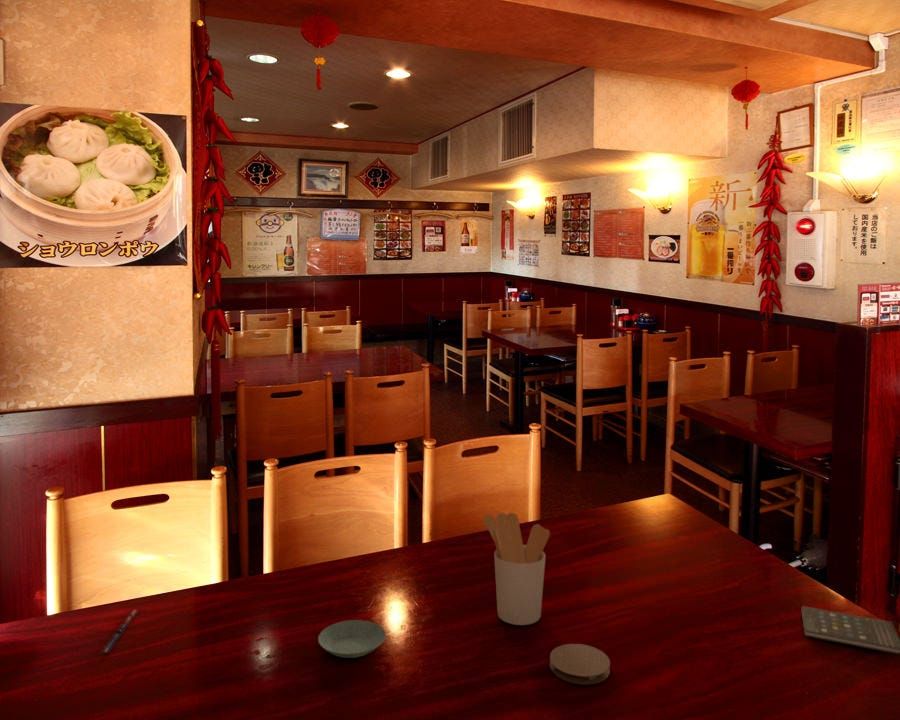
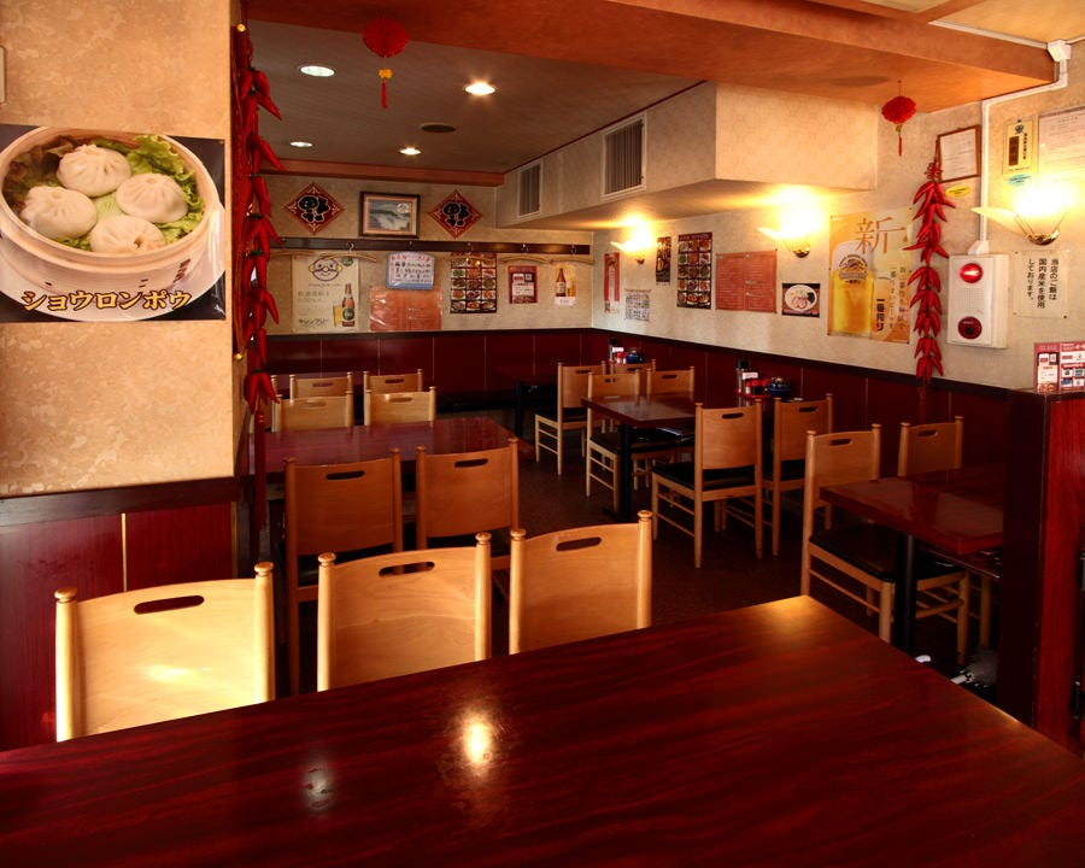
- saucer (352, 641)
- smartphone (849, 629)
- pen (120, 629)
- coaster (579, 663)
- utensil holder (513, 564)
